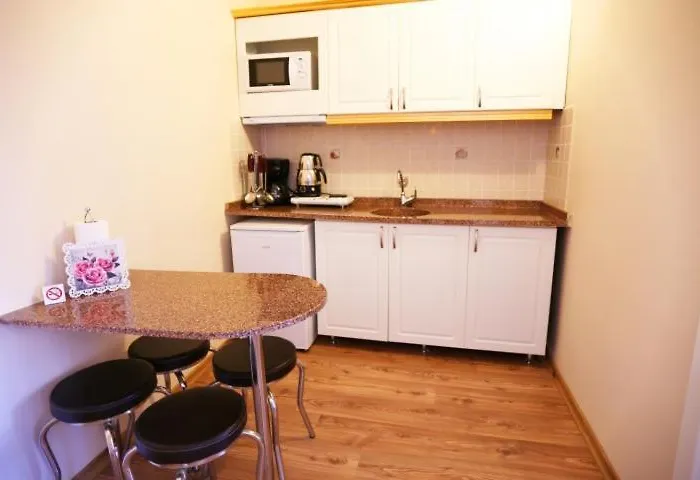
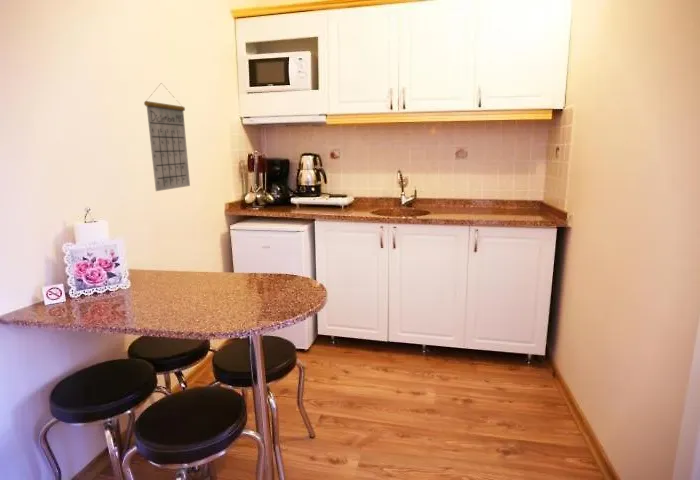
+ calendar (168, 136)
